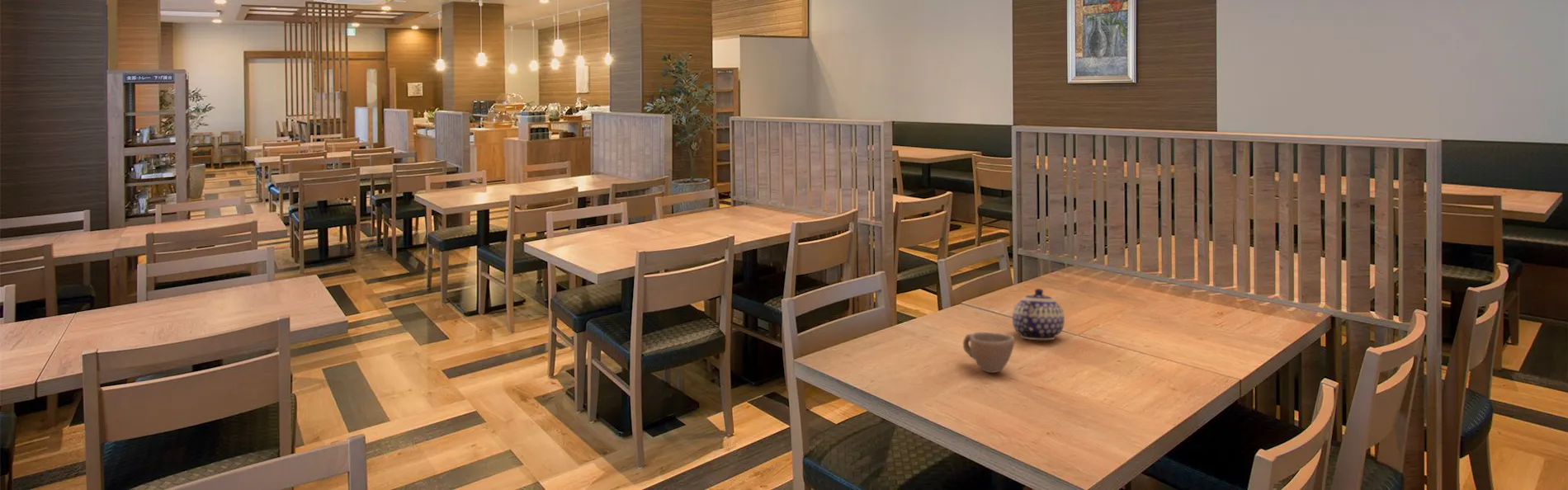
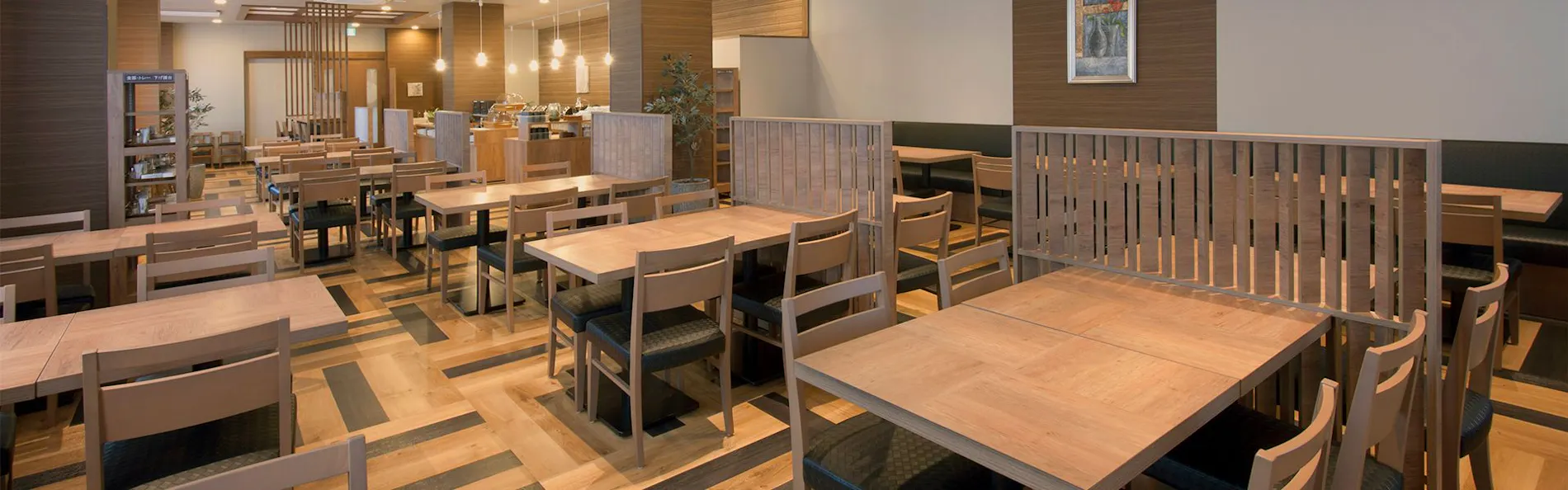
- cup (985, 352)
- teapot (1037, 313)
